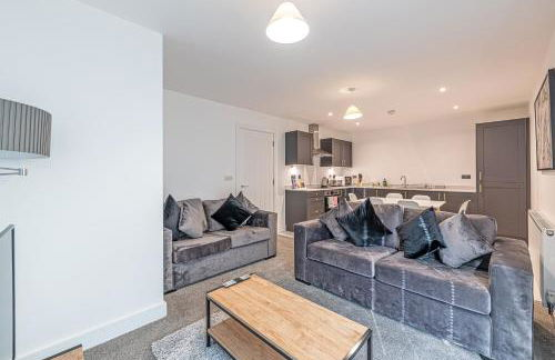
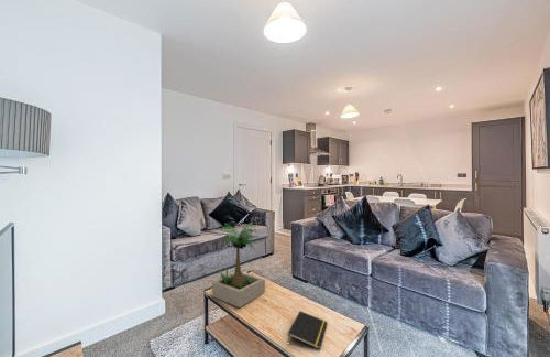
+ notepad (308, 327)
+ potted plant (235, 261)
